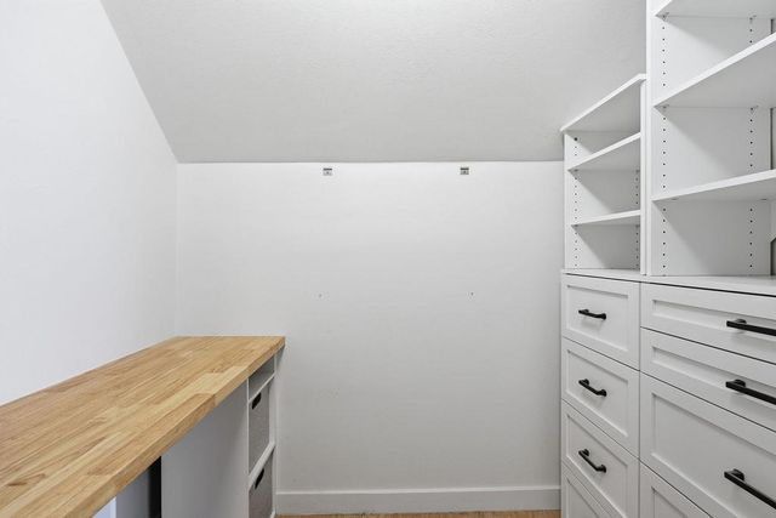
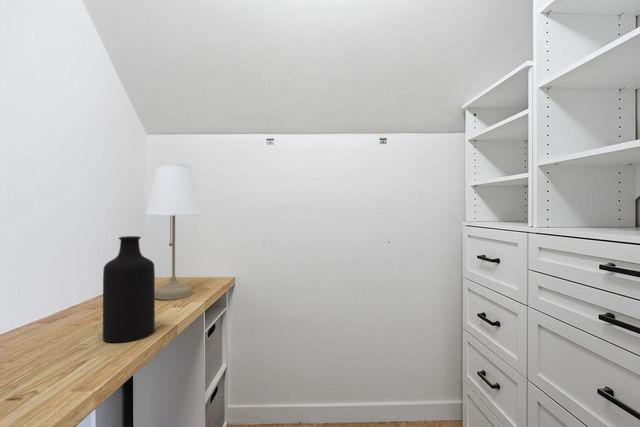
+ bottle (129, 285)
+ desk lamp (173, 230)
